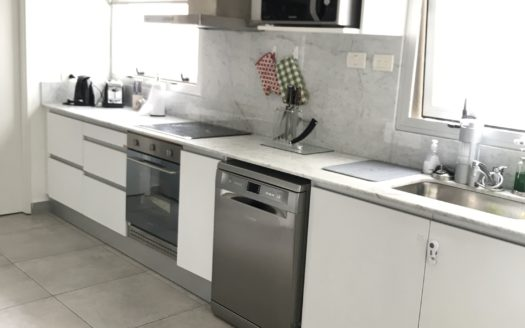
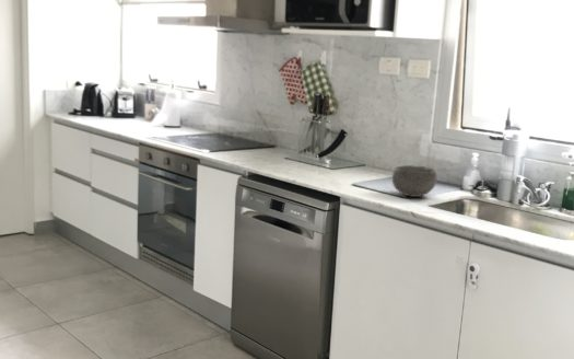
+ bowl (413, 182)
